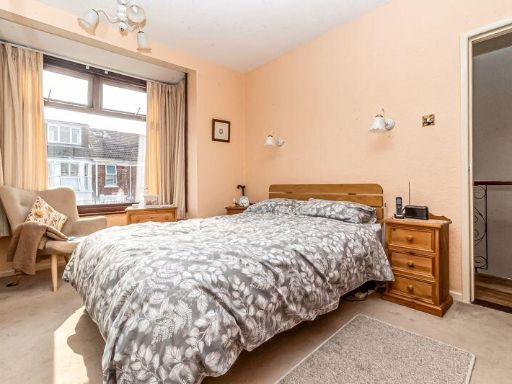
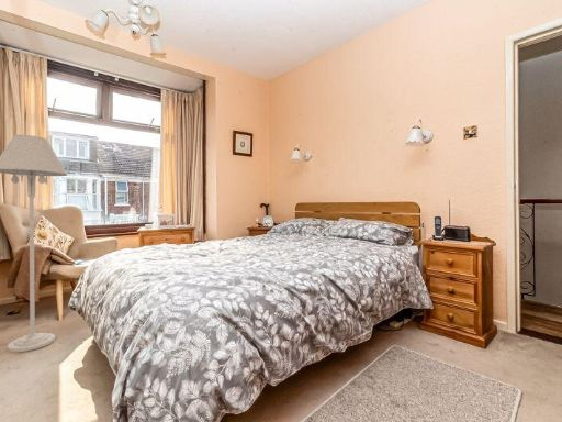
+ floor lamp (31, 241)
